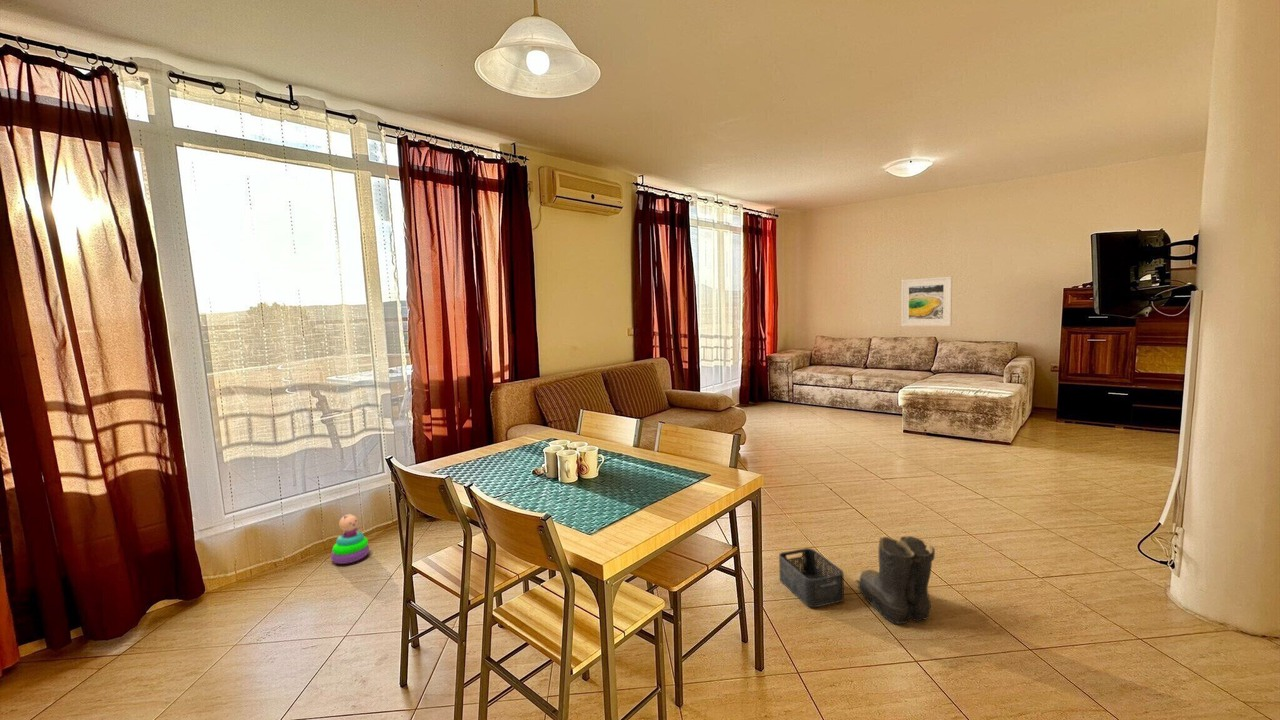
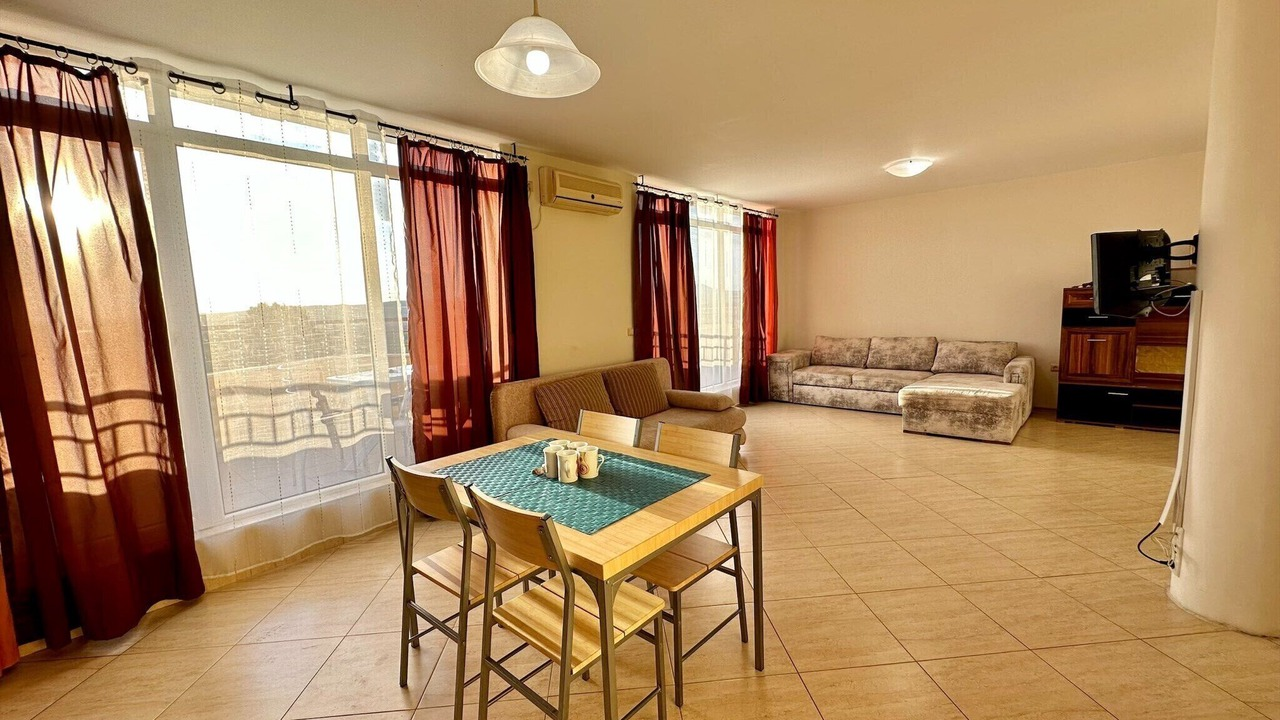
- storage bin (810, 576)
- stacking toy (348, 536)
- boots (895, 568)
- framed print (925, 302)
